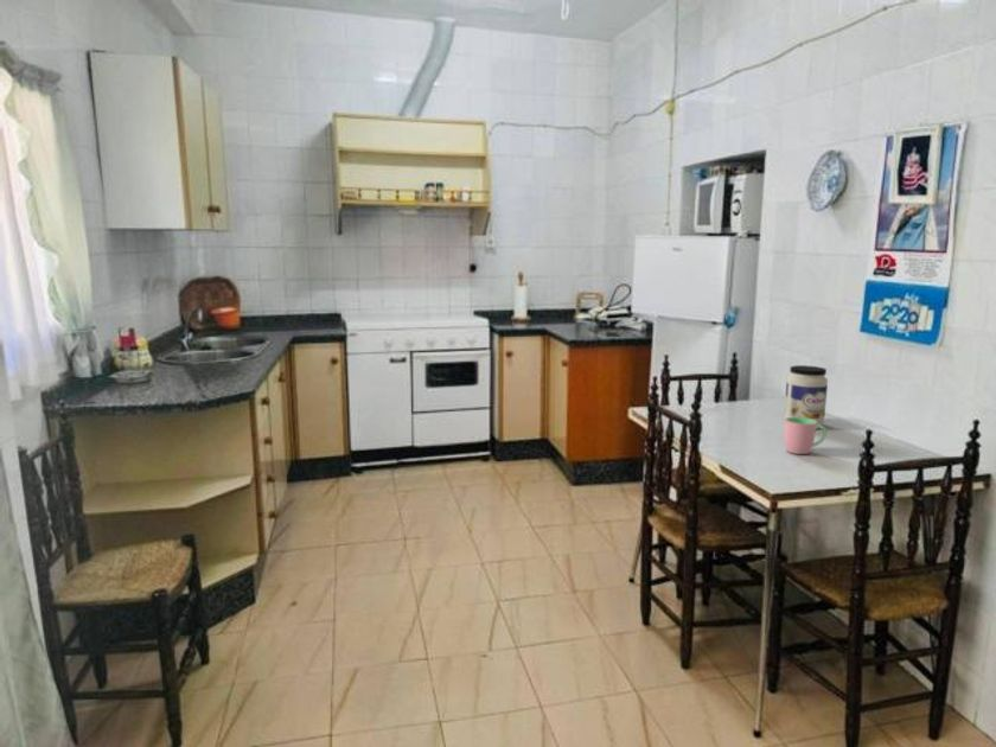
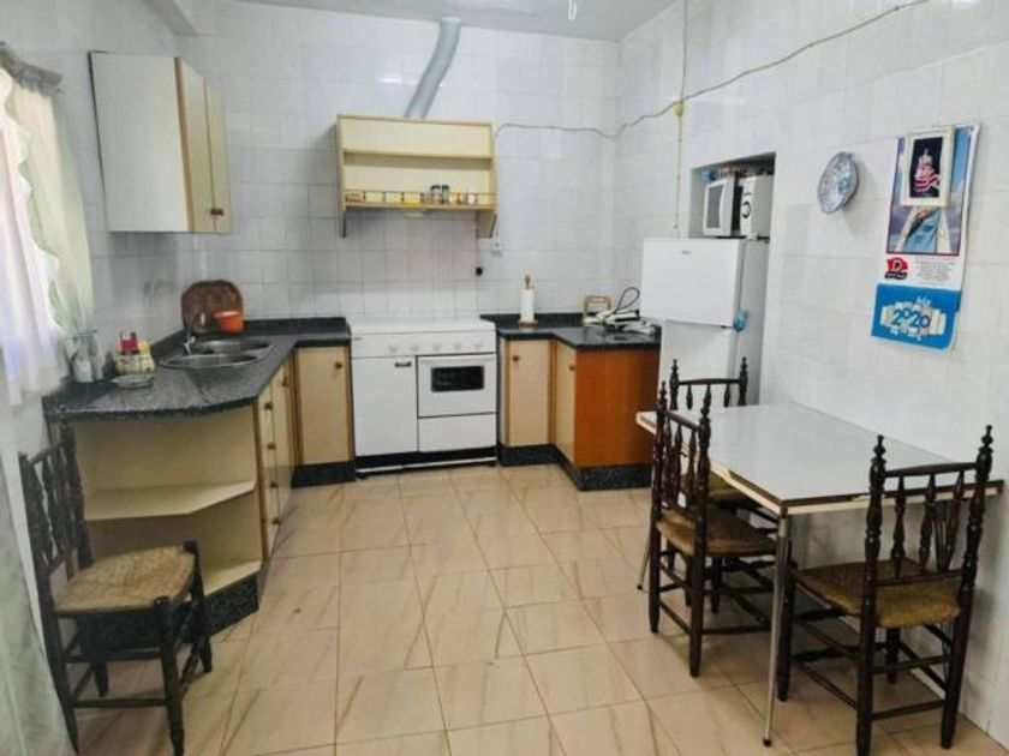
- cup (804, 435)
- jar (805, 396)
